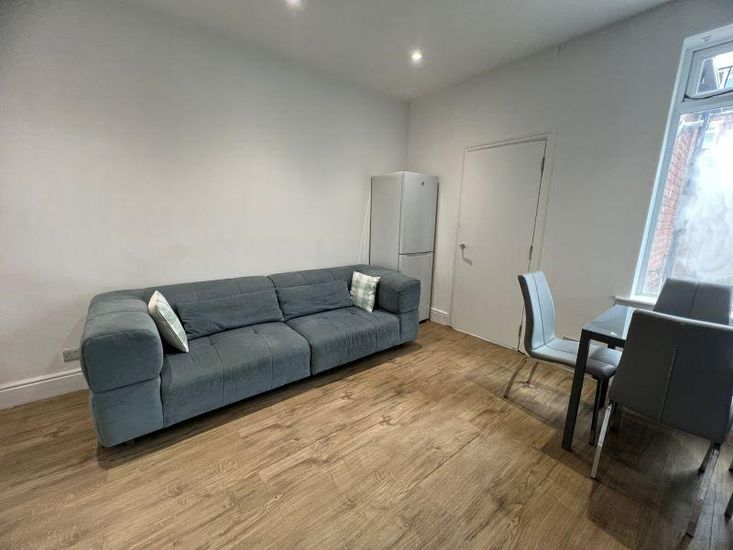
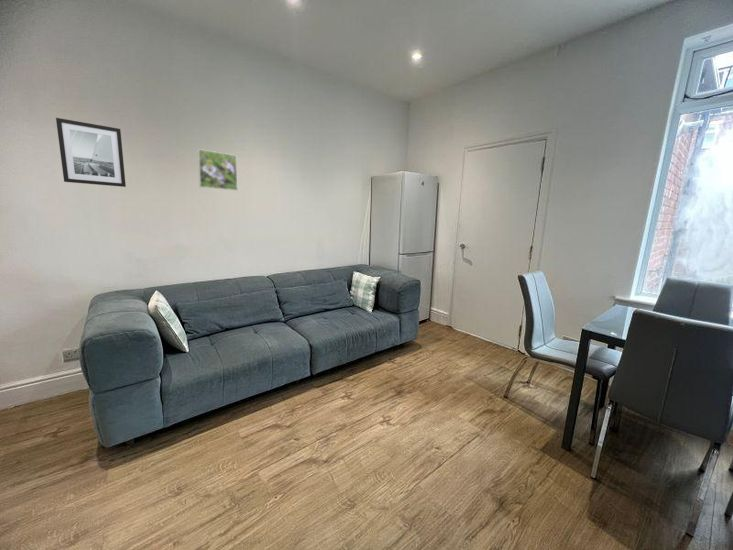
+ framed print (218, 170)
+ wall art (93, 154)
